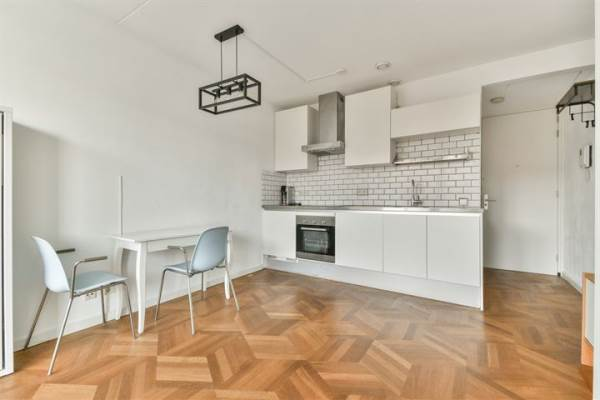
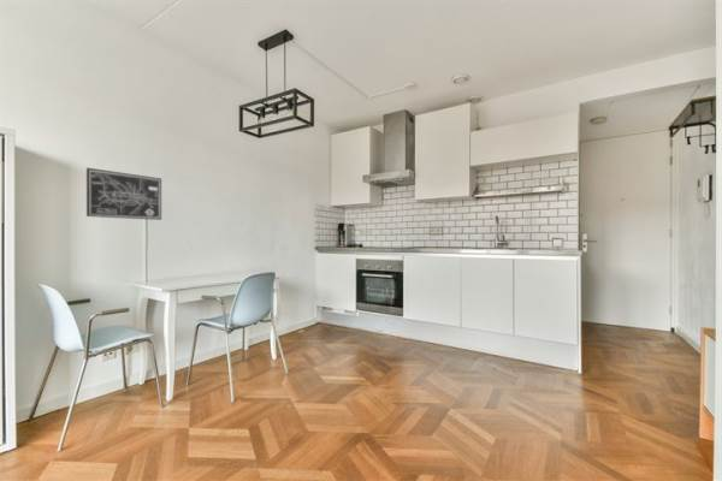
+ wall art (126, 195)
